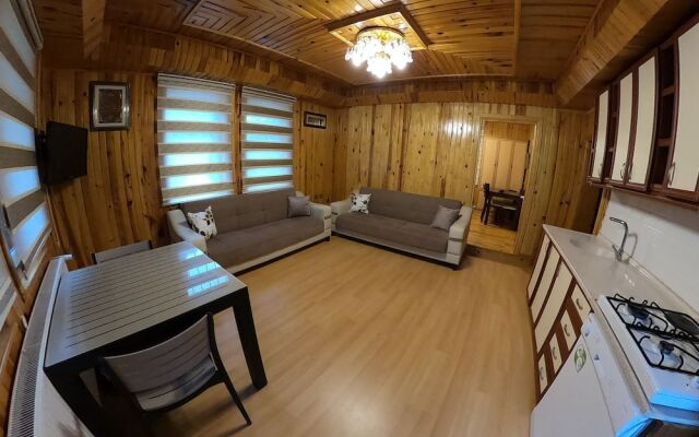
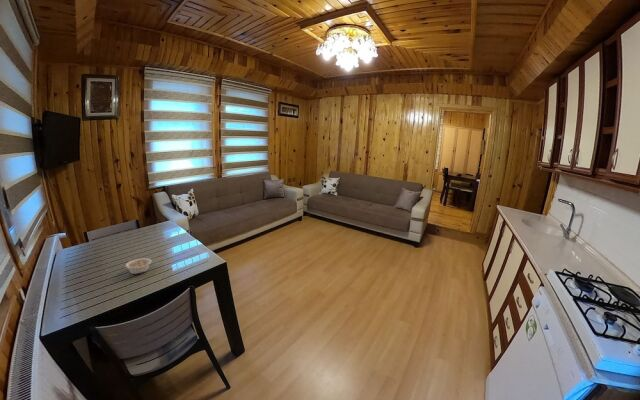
+ legume (139, 266)
